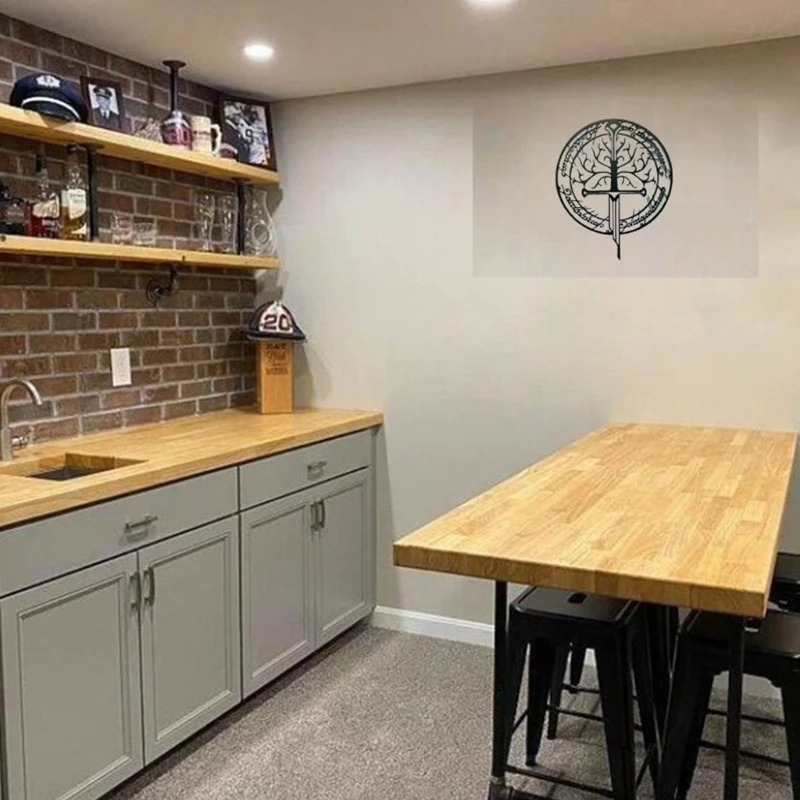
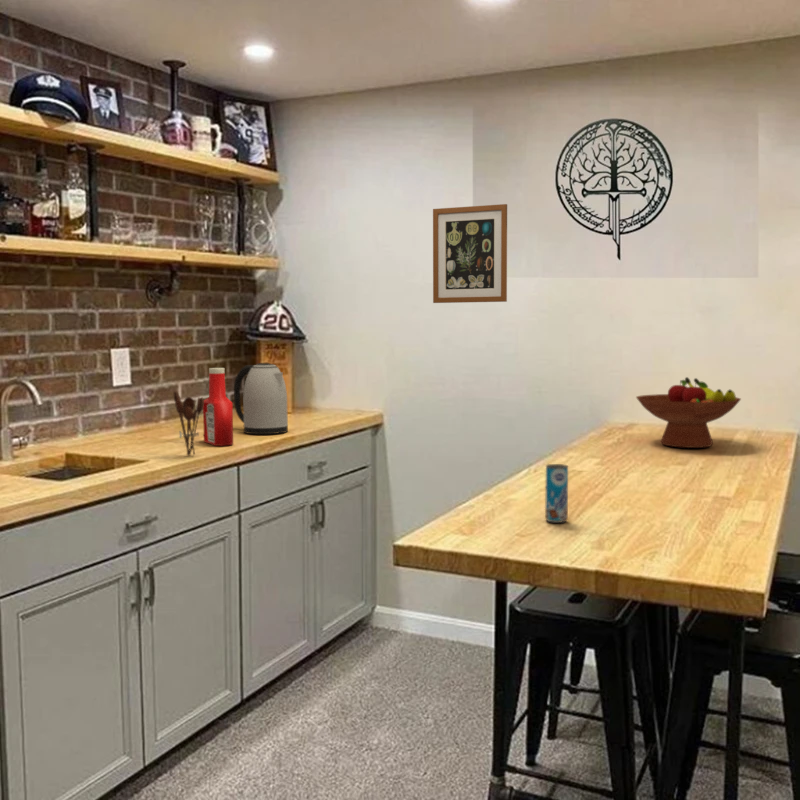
+ wall art (469, 254)
+ kettle (258, 396)
+ utensil holder (187, 423)
+ soap bottle (217, 405)
+ beverage can (556, 493)
+ fruit bowl (687, 412)
